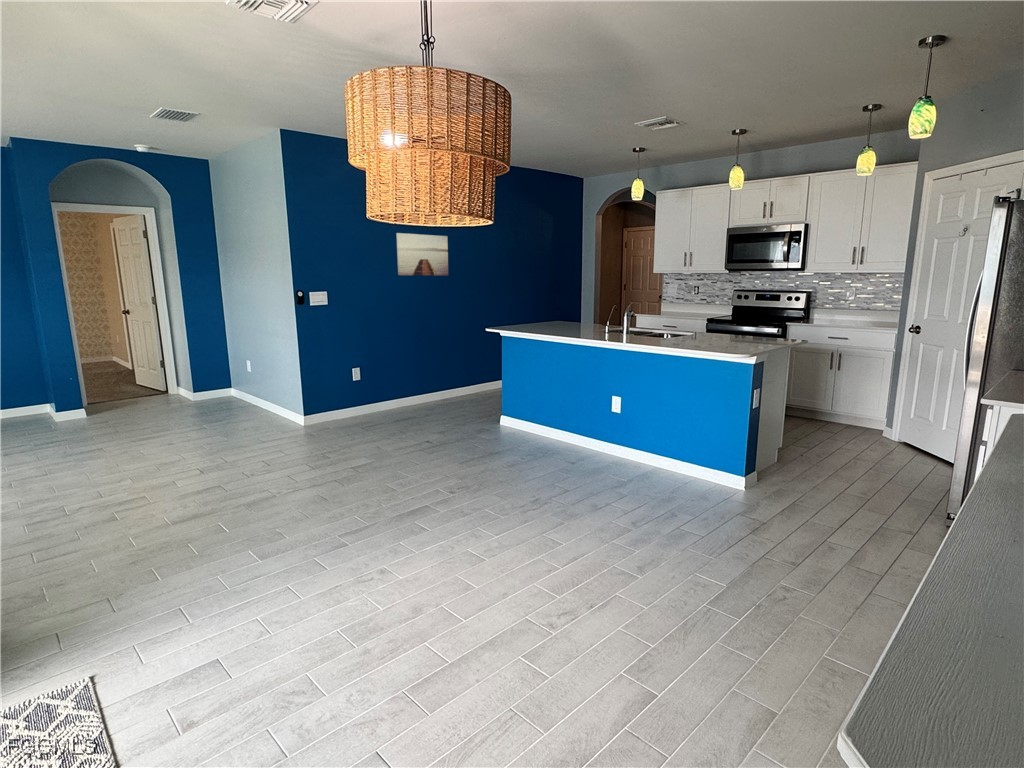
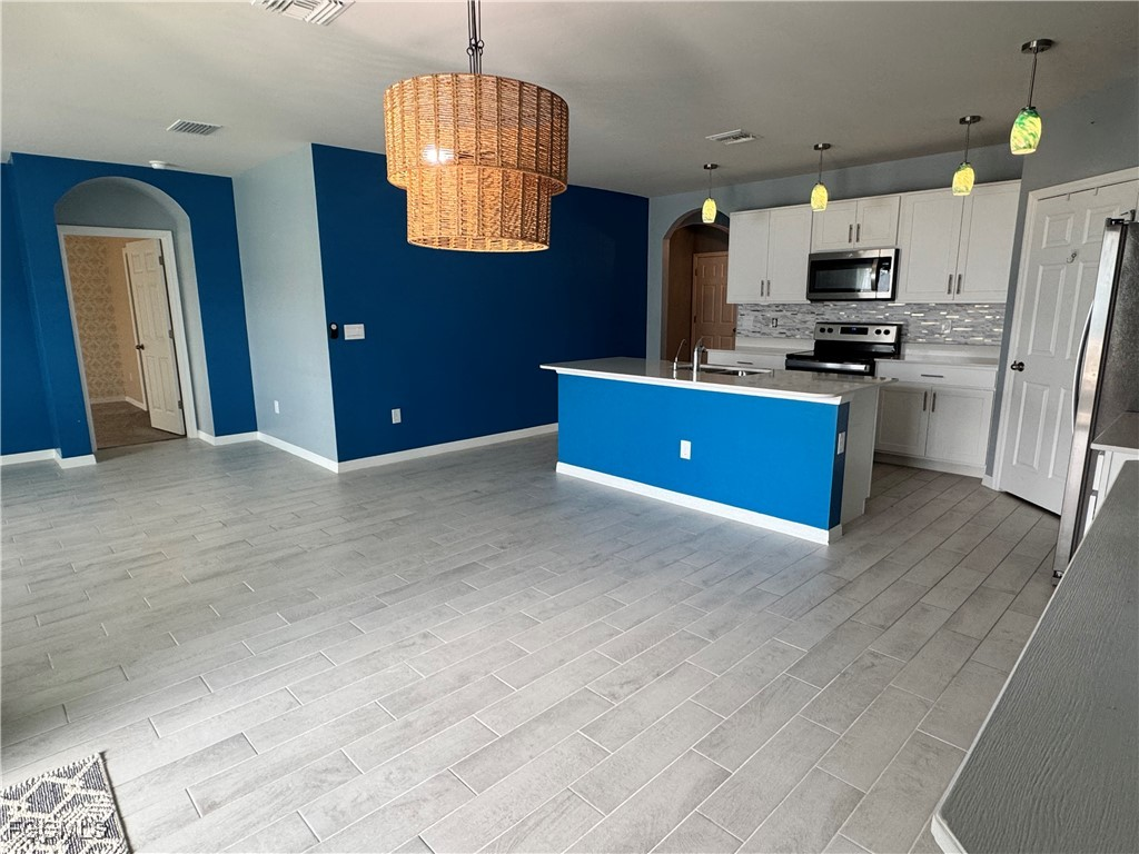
- wall art (423, 255)
